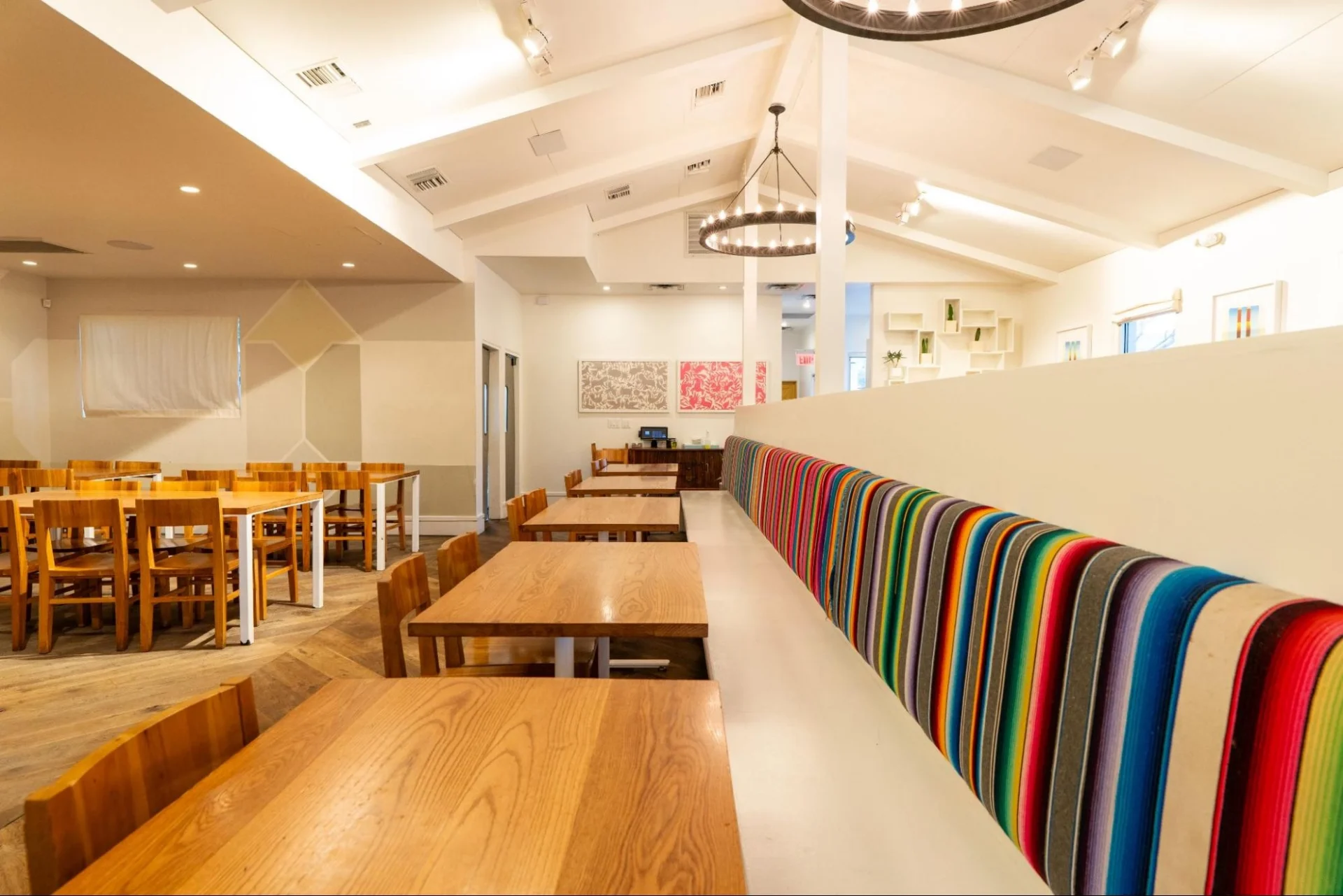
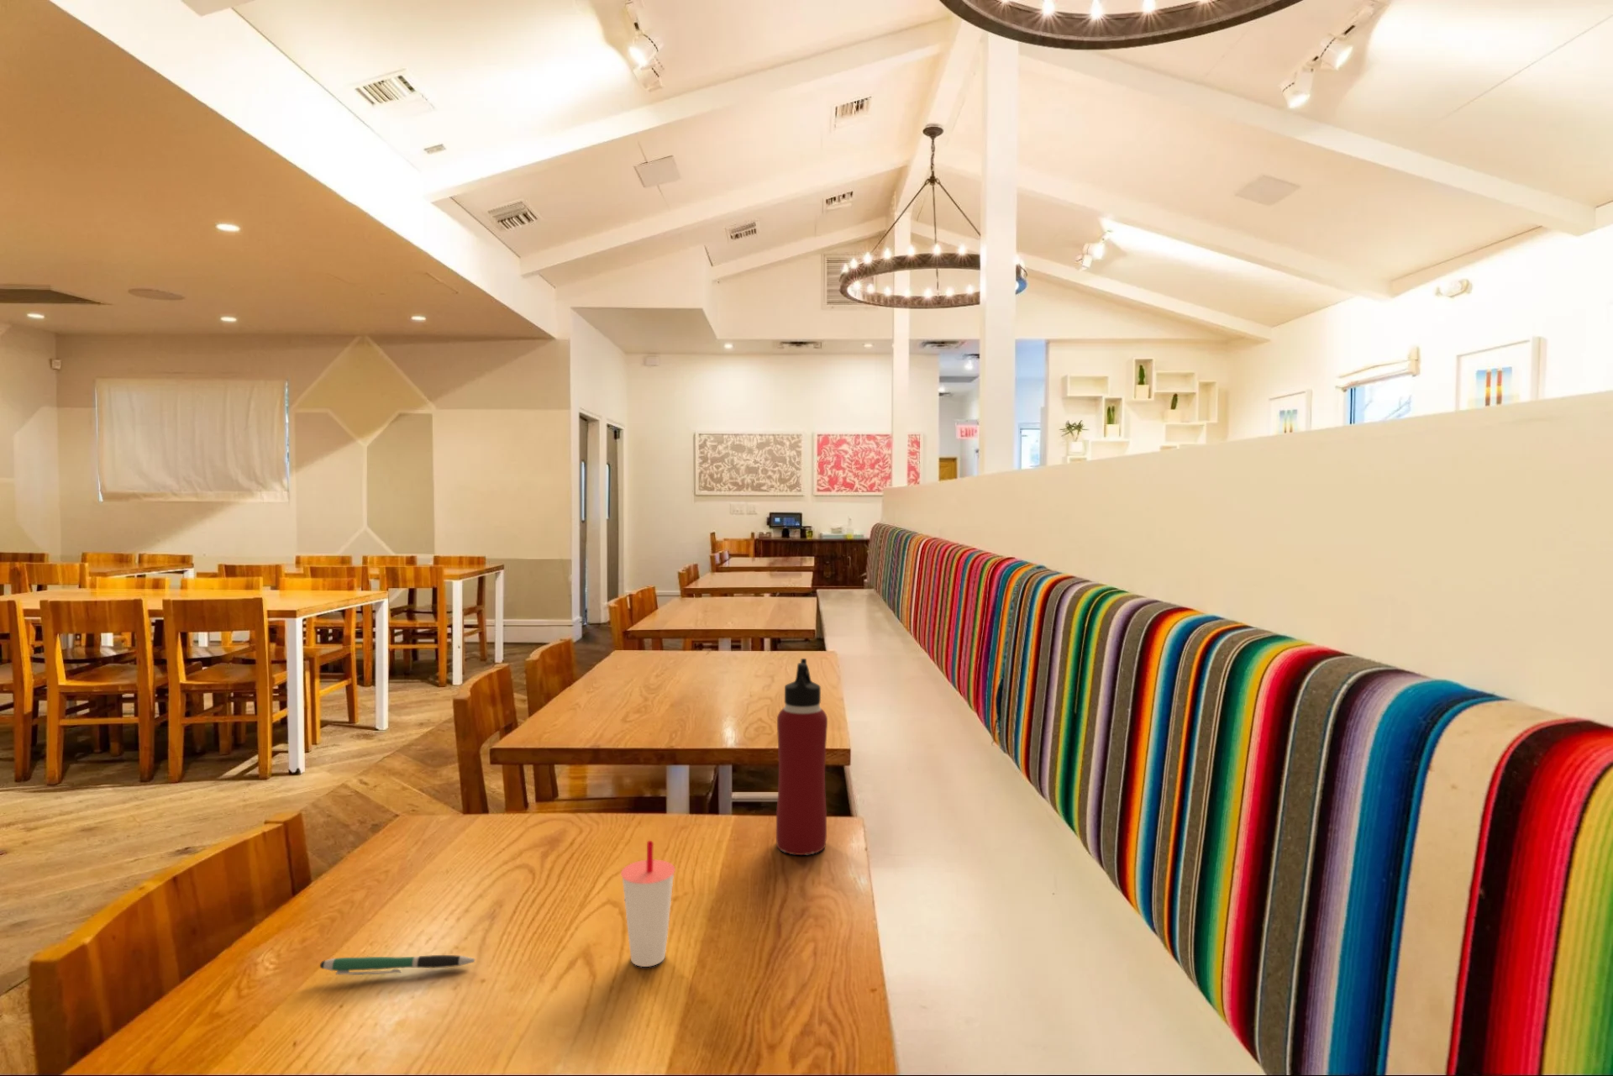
+ water bottle (801, 753)
+ cup (647, 898)
+ pen (399, 962)
